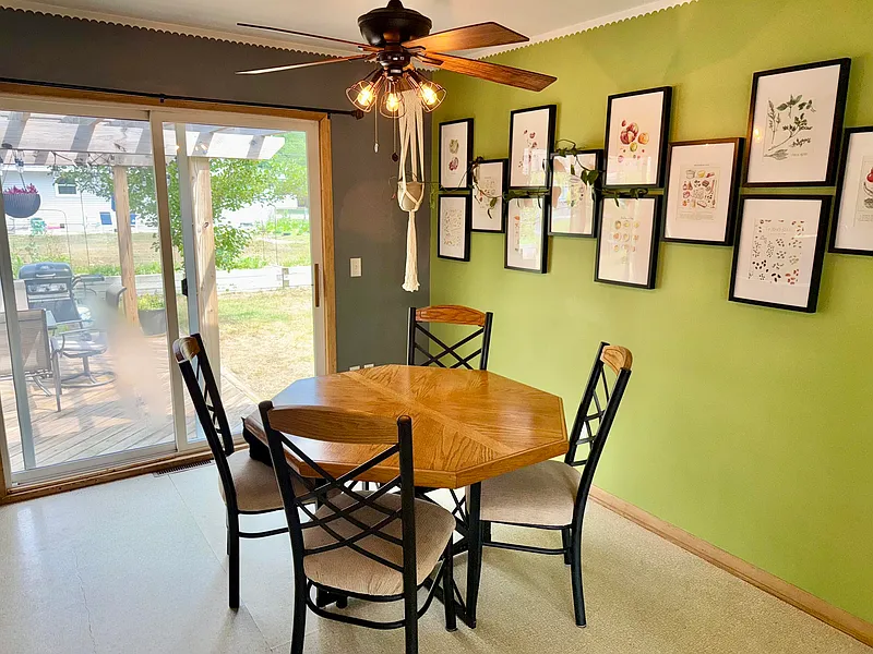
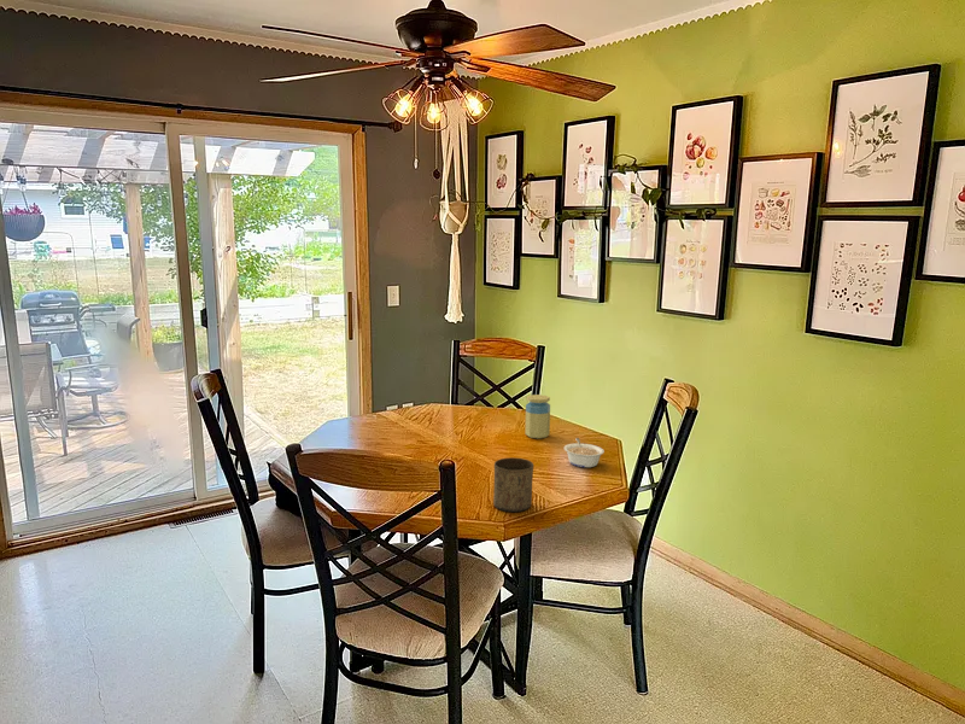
+ cup (513, 484)
+ legume (581, 454)
+ jar (537, 416)
